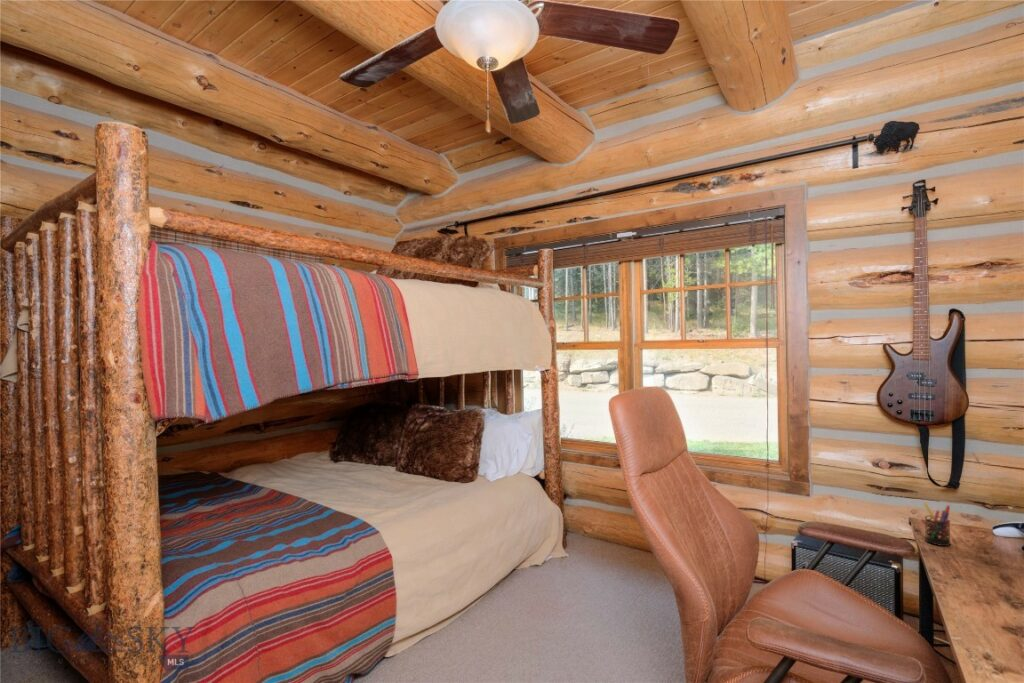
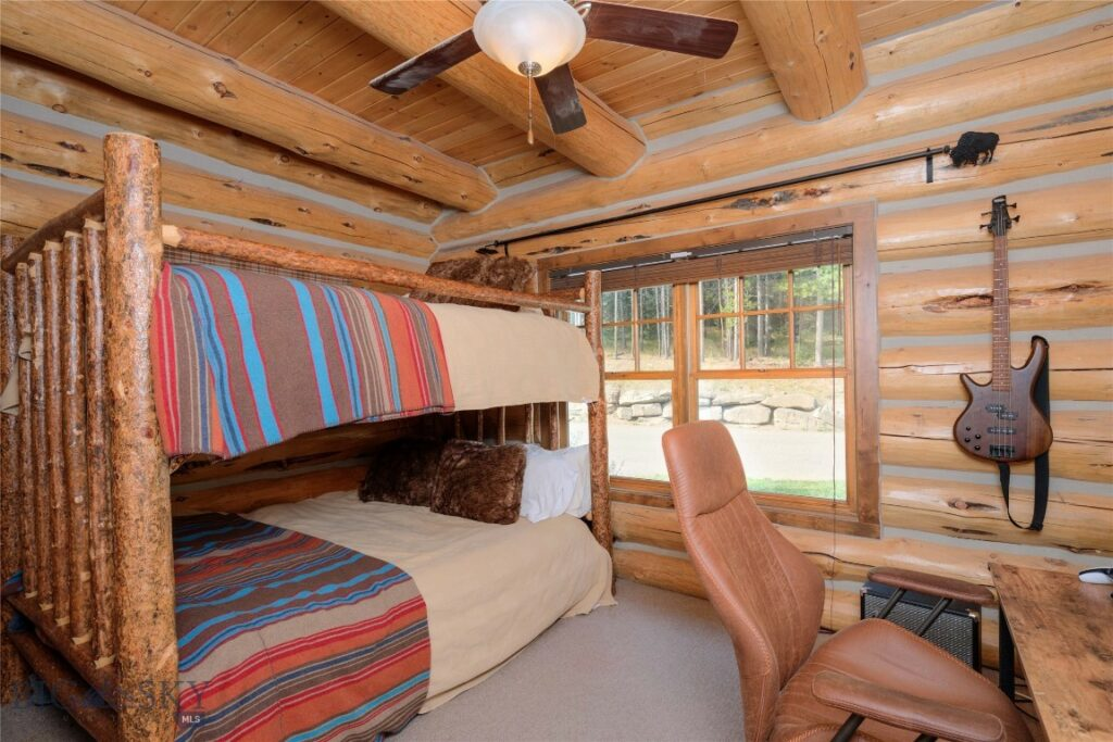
- pen holder (940, 522)
